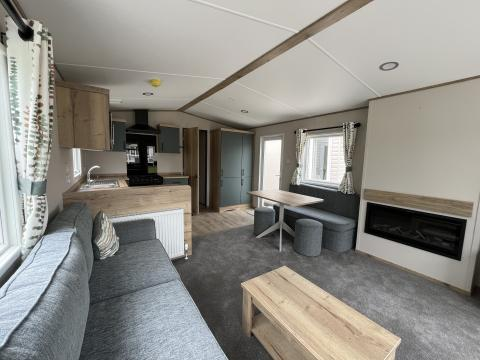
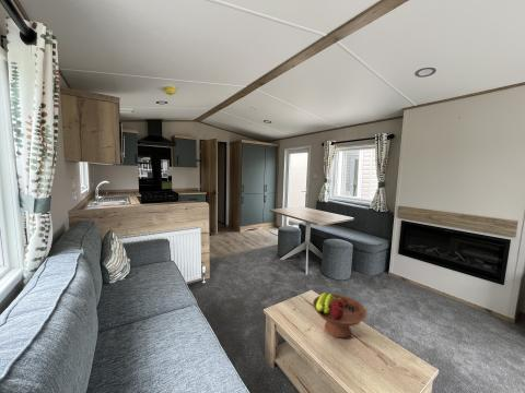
+ fruit bowl (338, 313)
